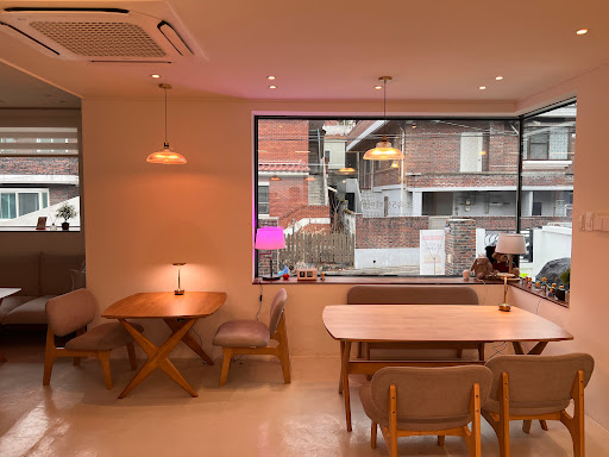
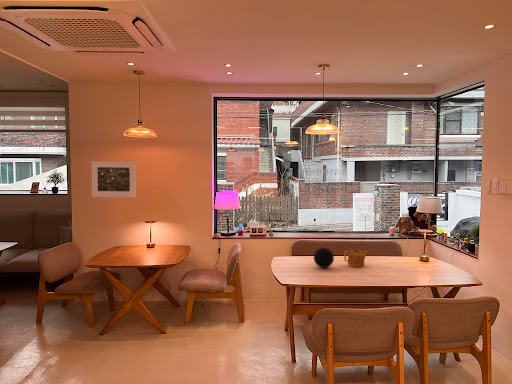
+ decorative ball (323, 257)
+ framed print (113, 179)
+ teapot (356, 258)
